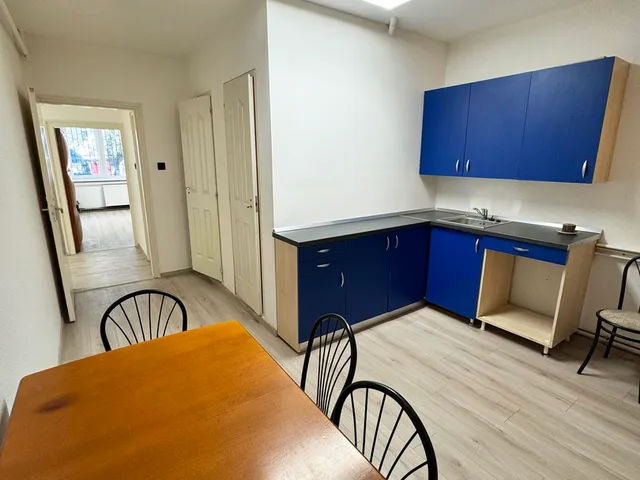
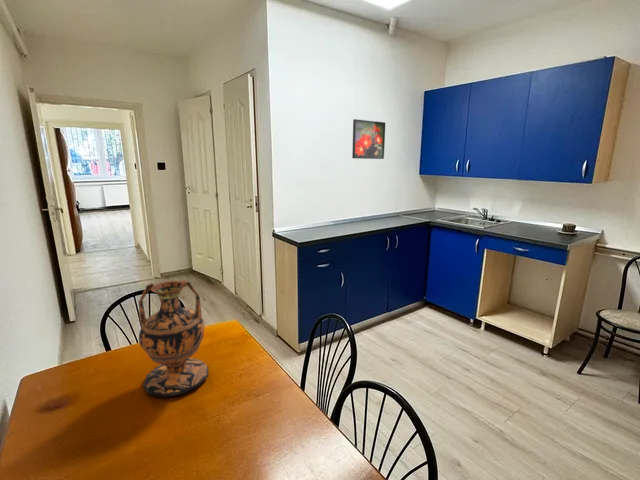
+ vase (172, 331)
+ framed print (369, 140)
